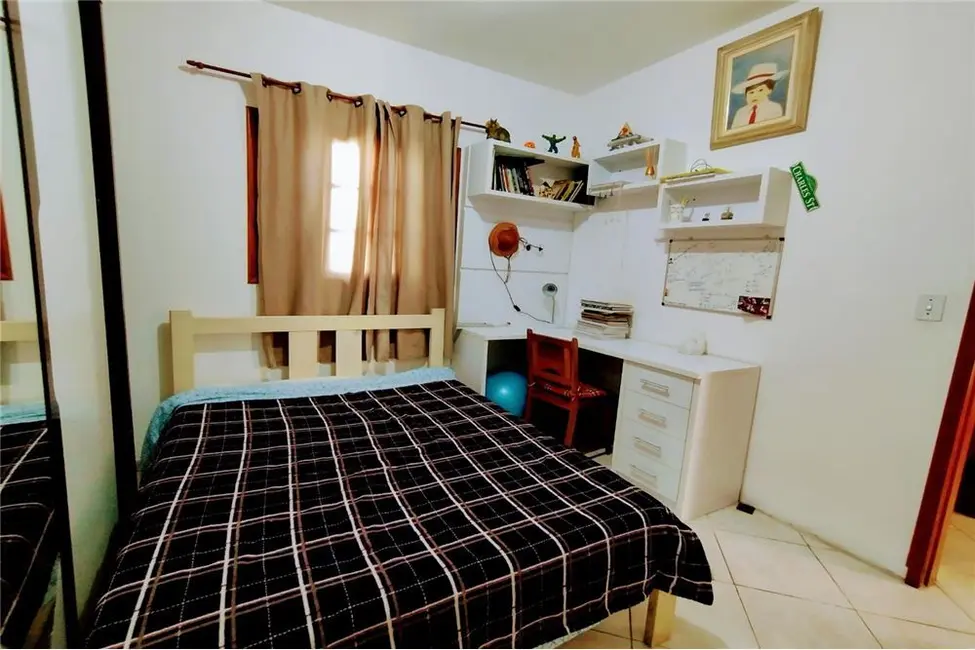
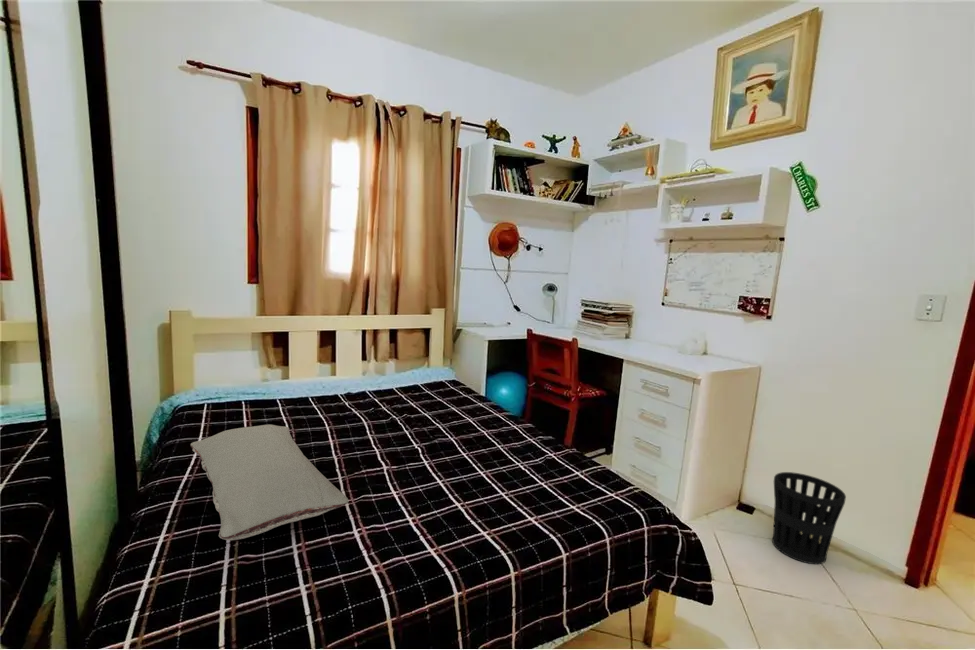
+ pillow (262, 471)
+ wastebasket (804, 517)
